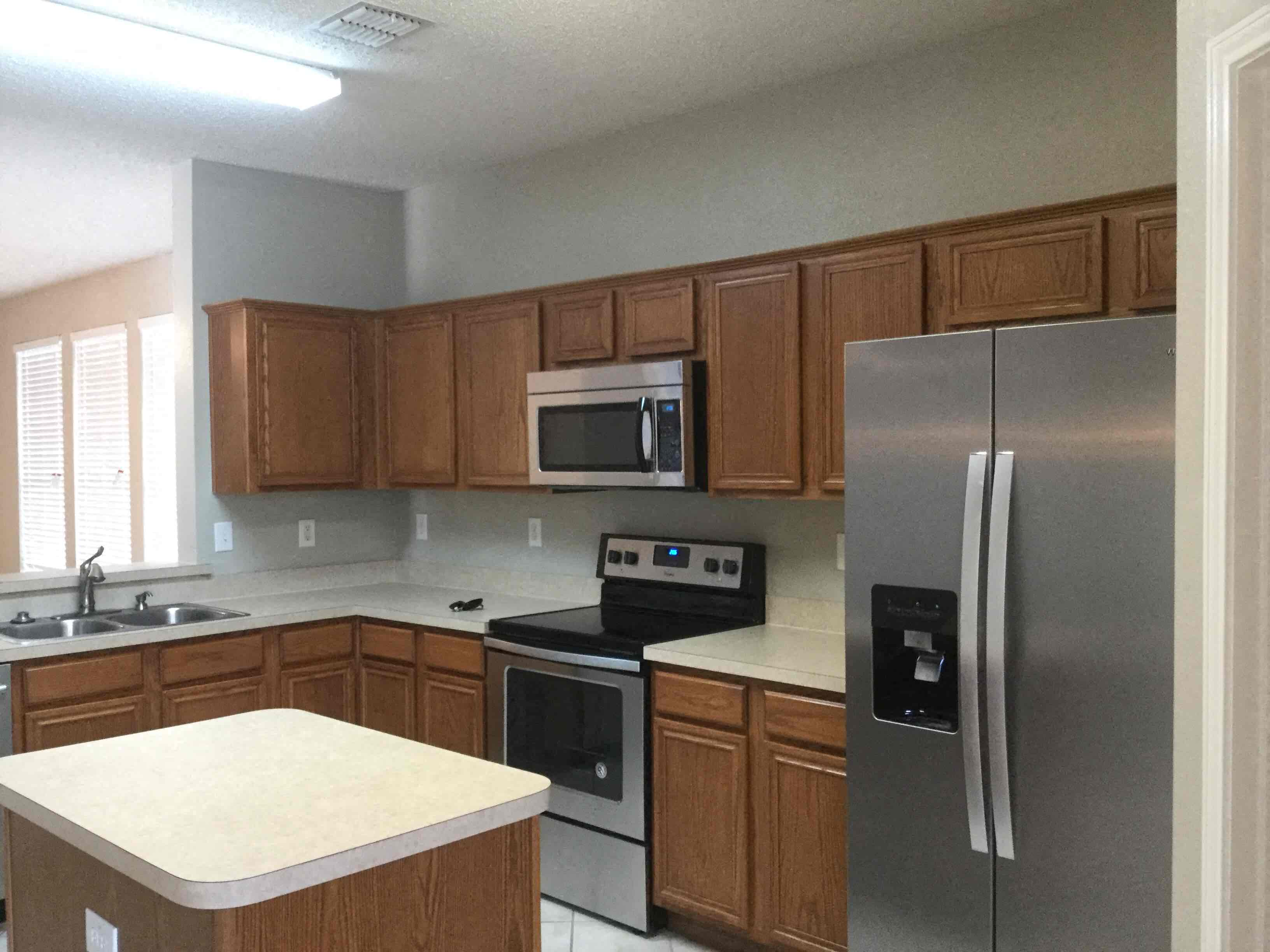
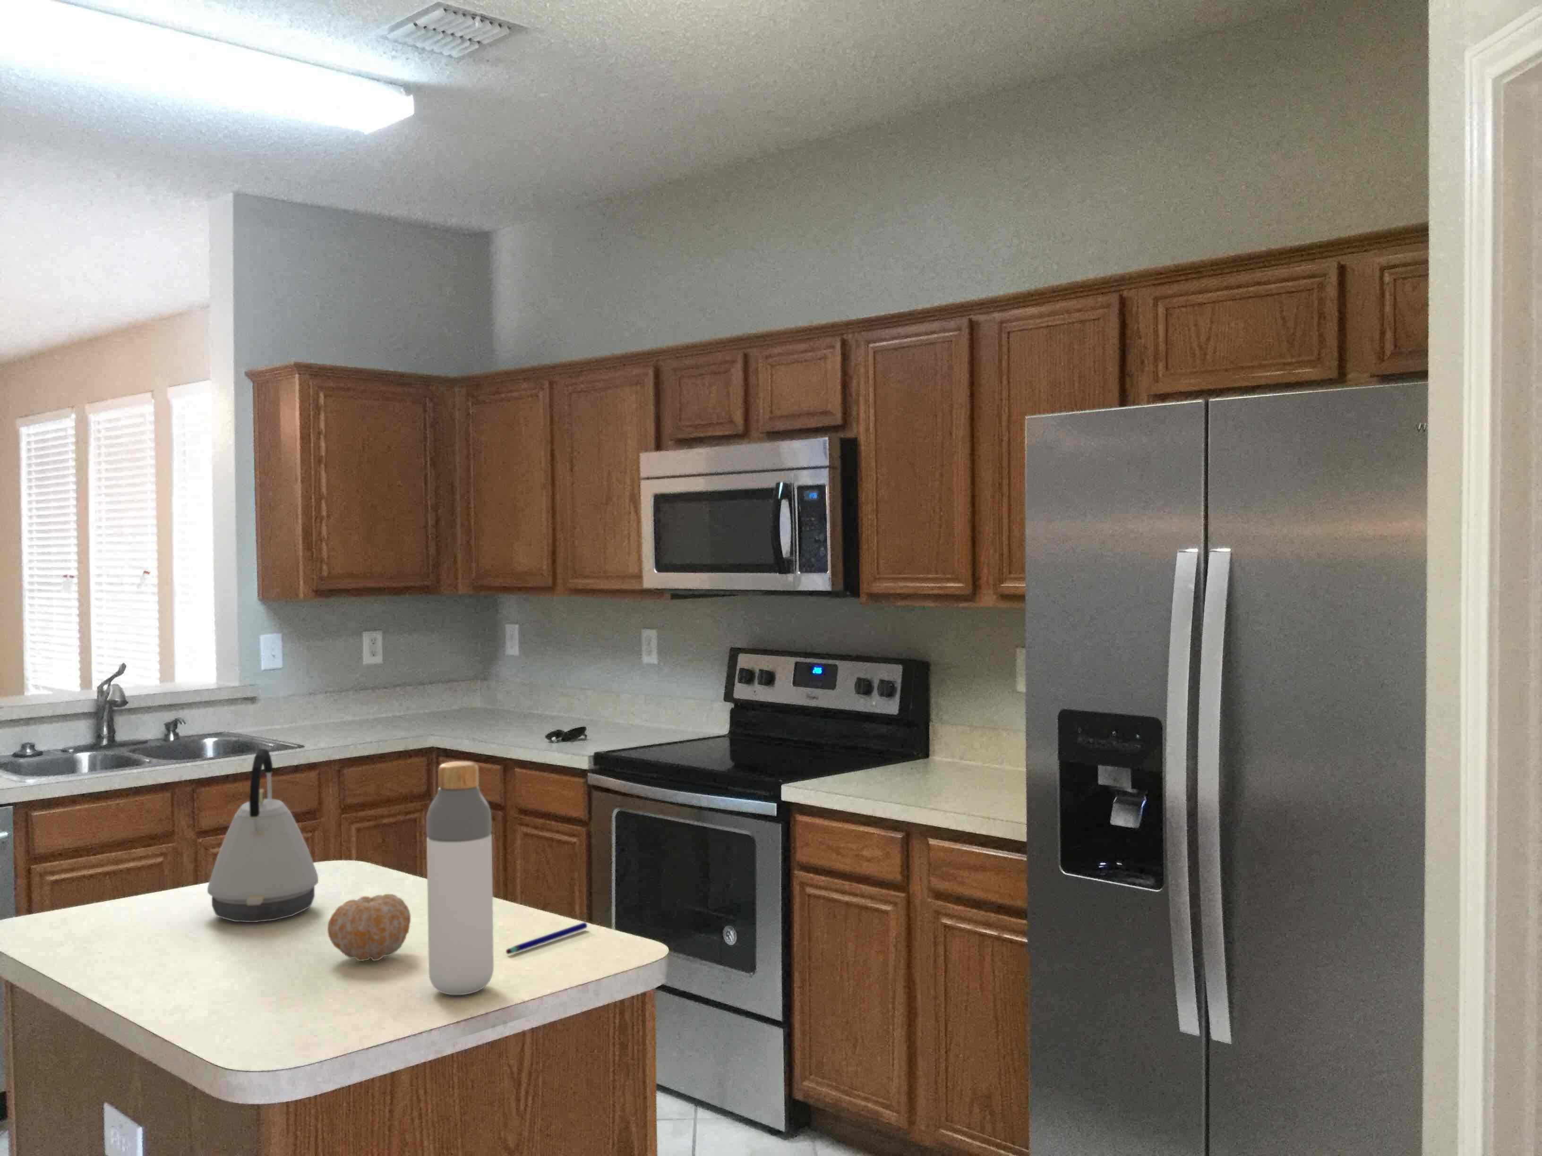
+ bottle (460, 875)
+ pen (548, 937)
+ kettle (263, 829)
+ fruit (370, 926)
